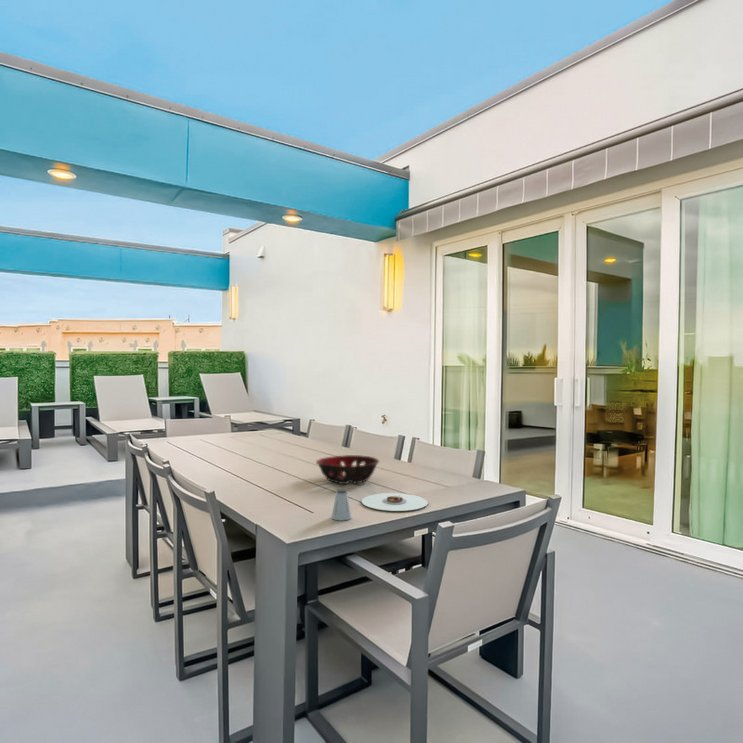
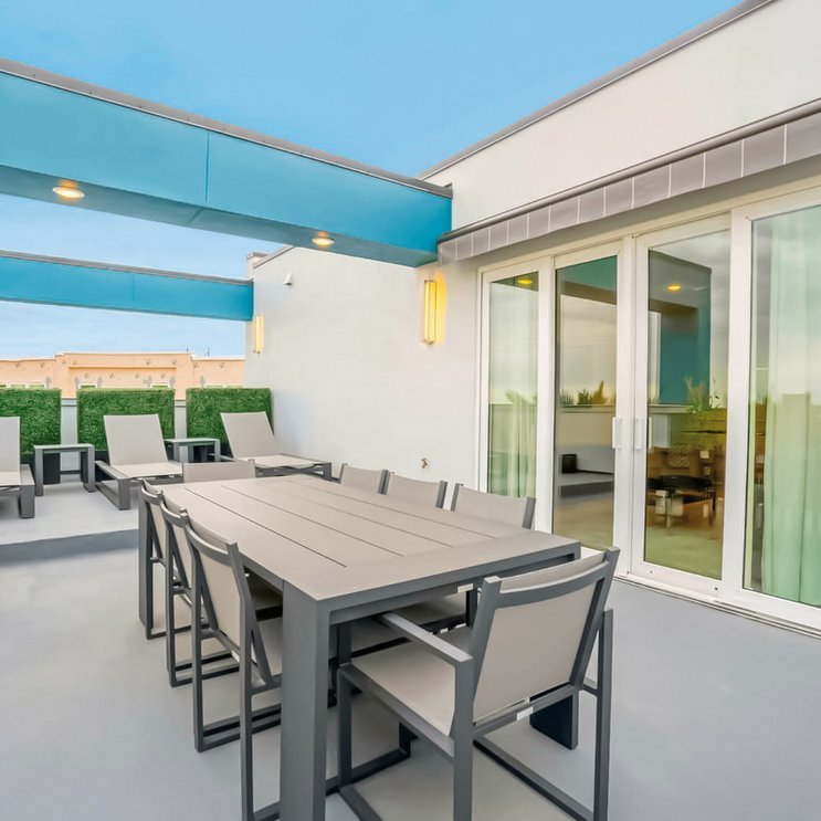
- saltshaker (341, 503)
- plate (394, 498)
- decorative bowl (347, 469)
